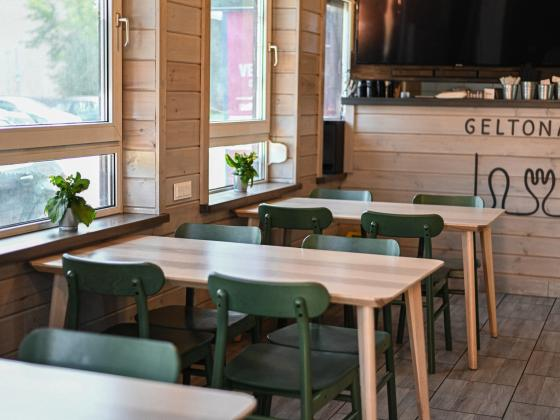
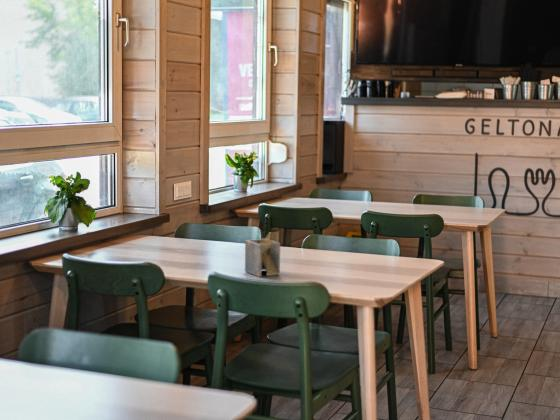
+ napkin holder (262, 251)
